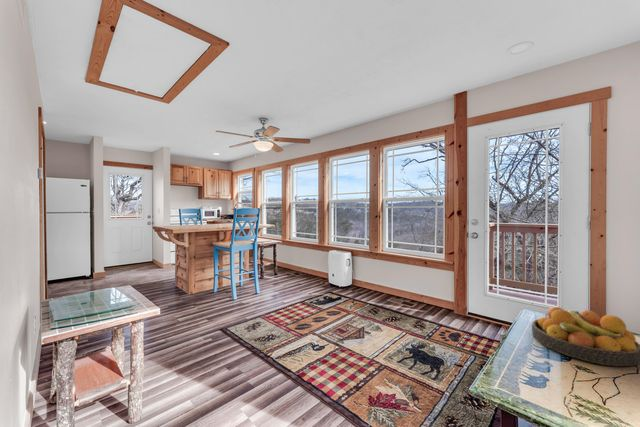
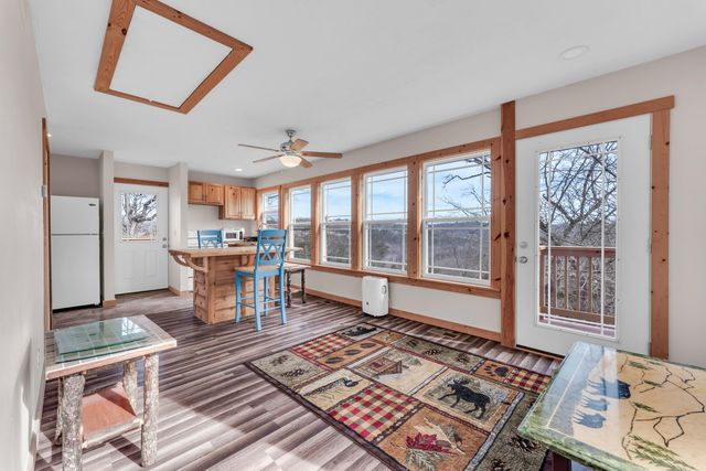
- fruit bowl (581, 327)
